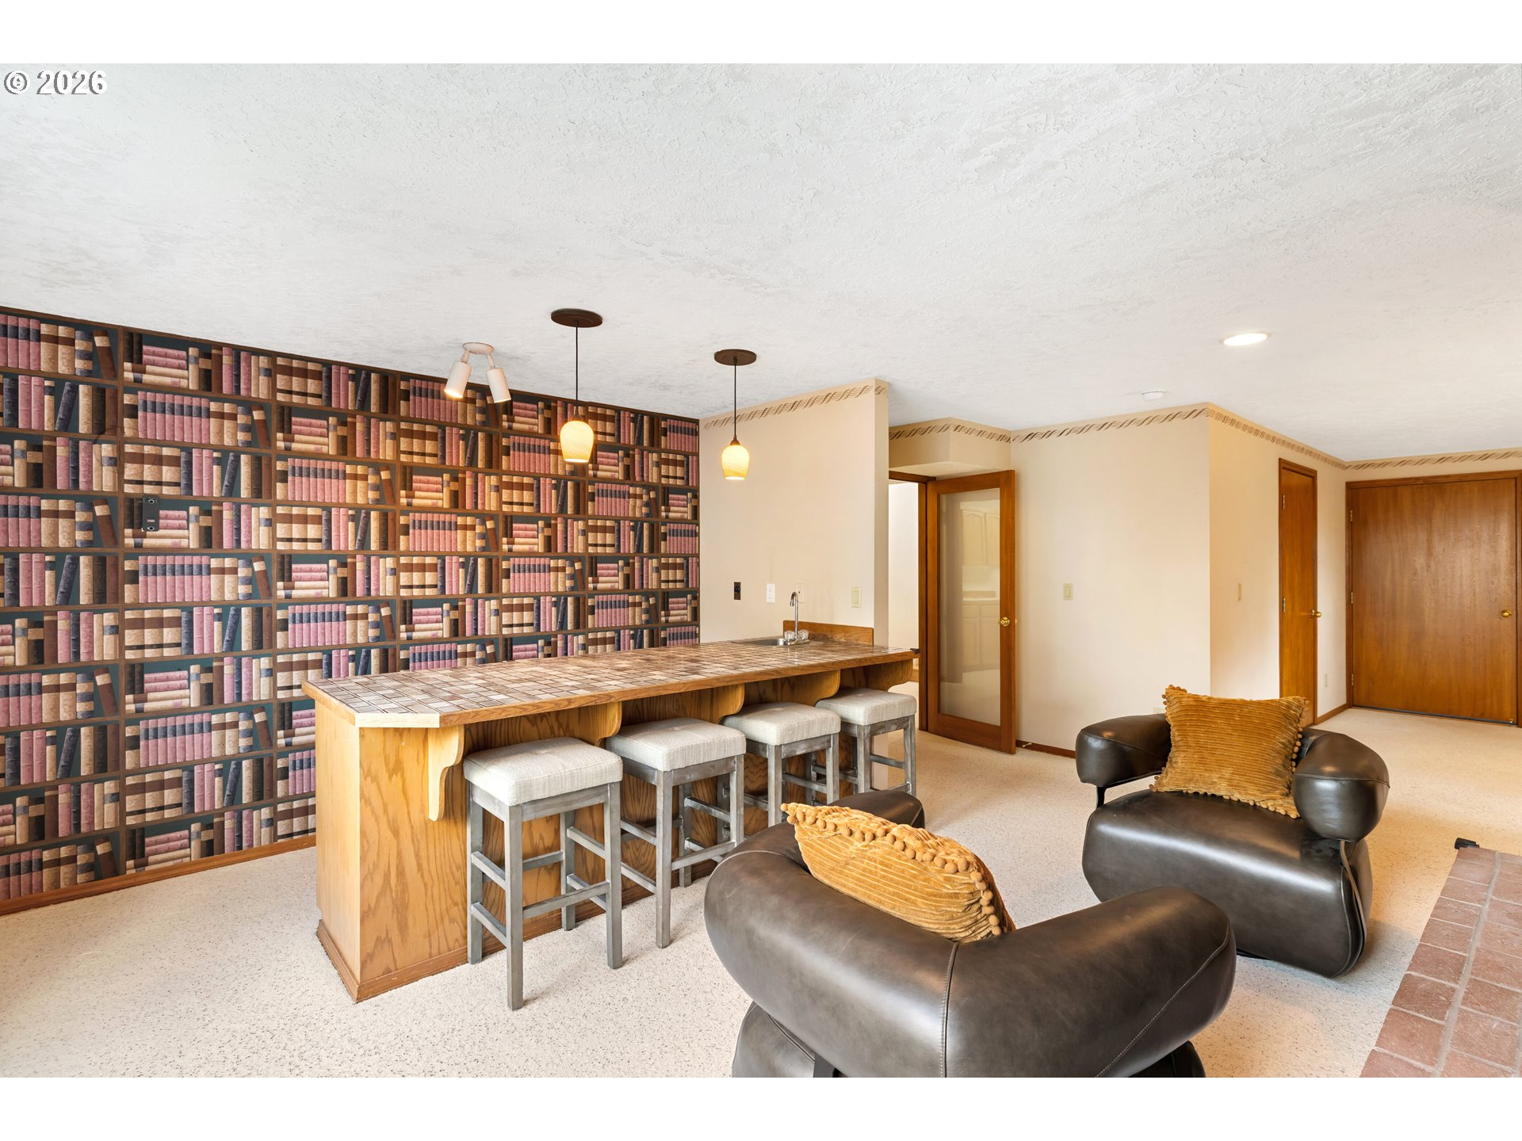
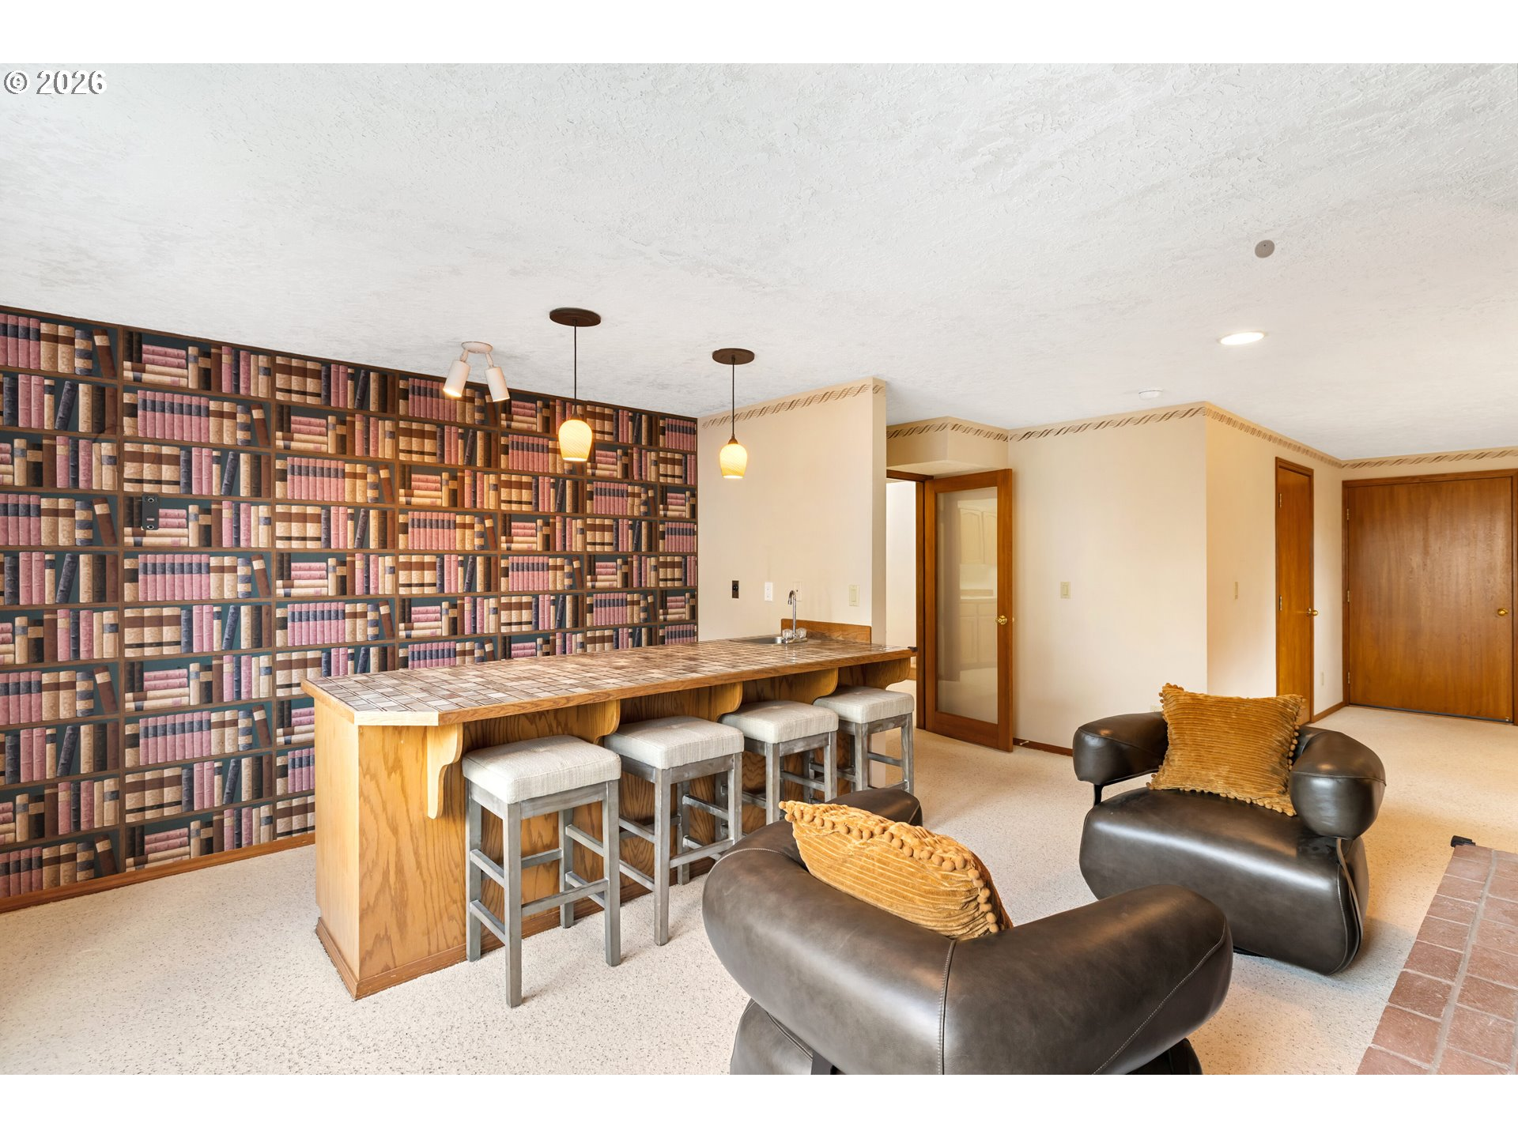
+ eyeball (1265, 249)
